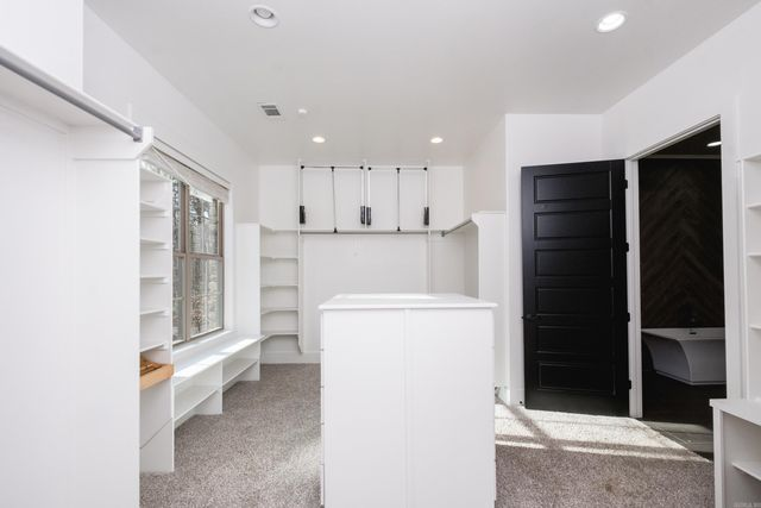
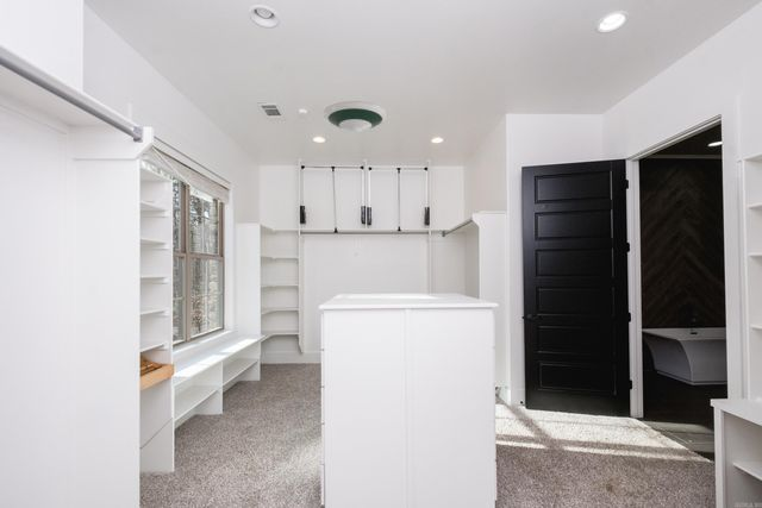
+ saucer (355, 123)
